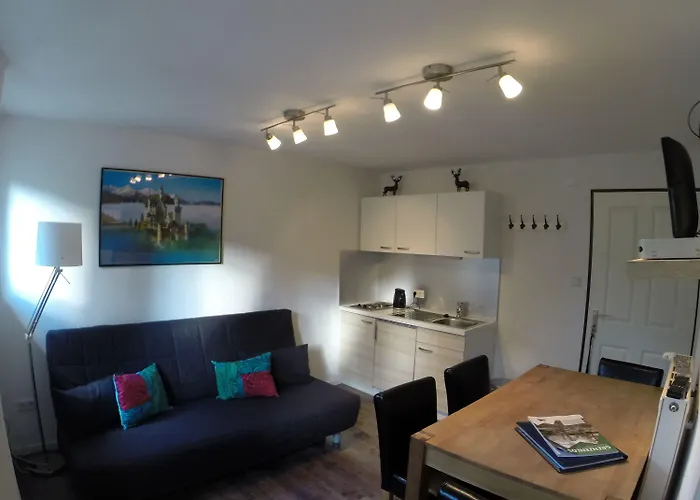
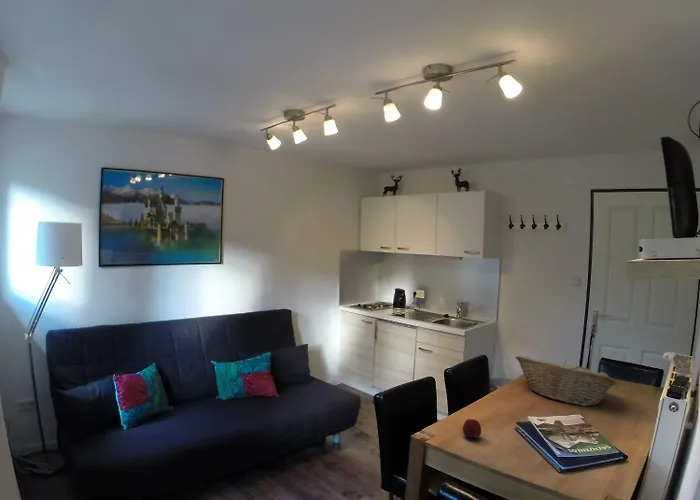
+ fruit basket (562, 376)
+ apple (472, 428)
